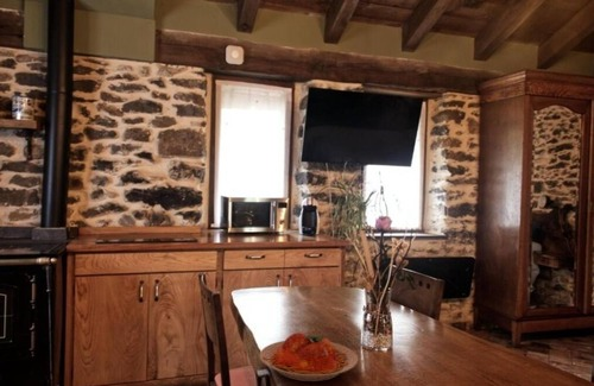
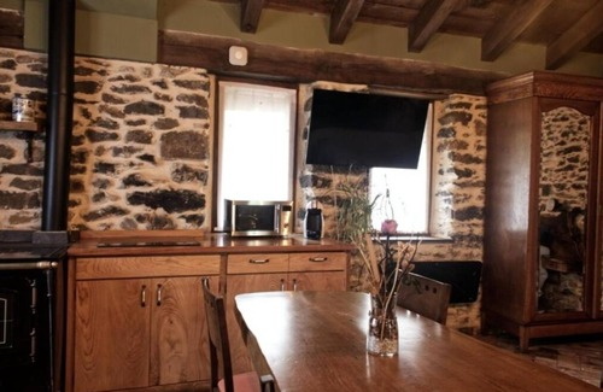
- plate (309, 349)
